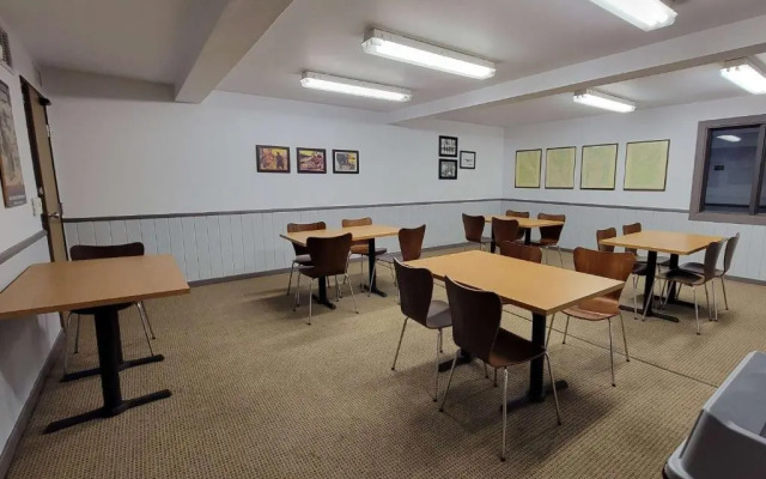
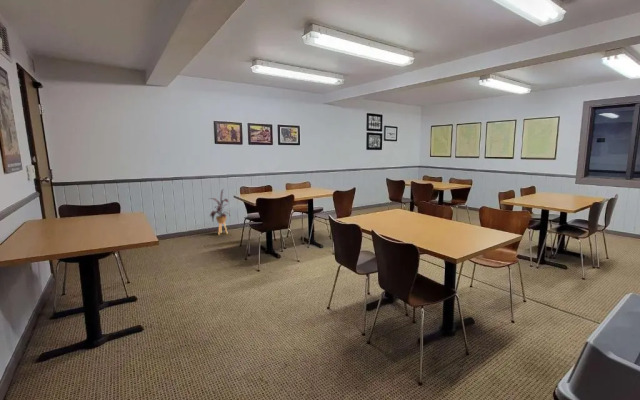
+ house plant (218, 212)
